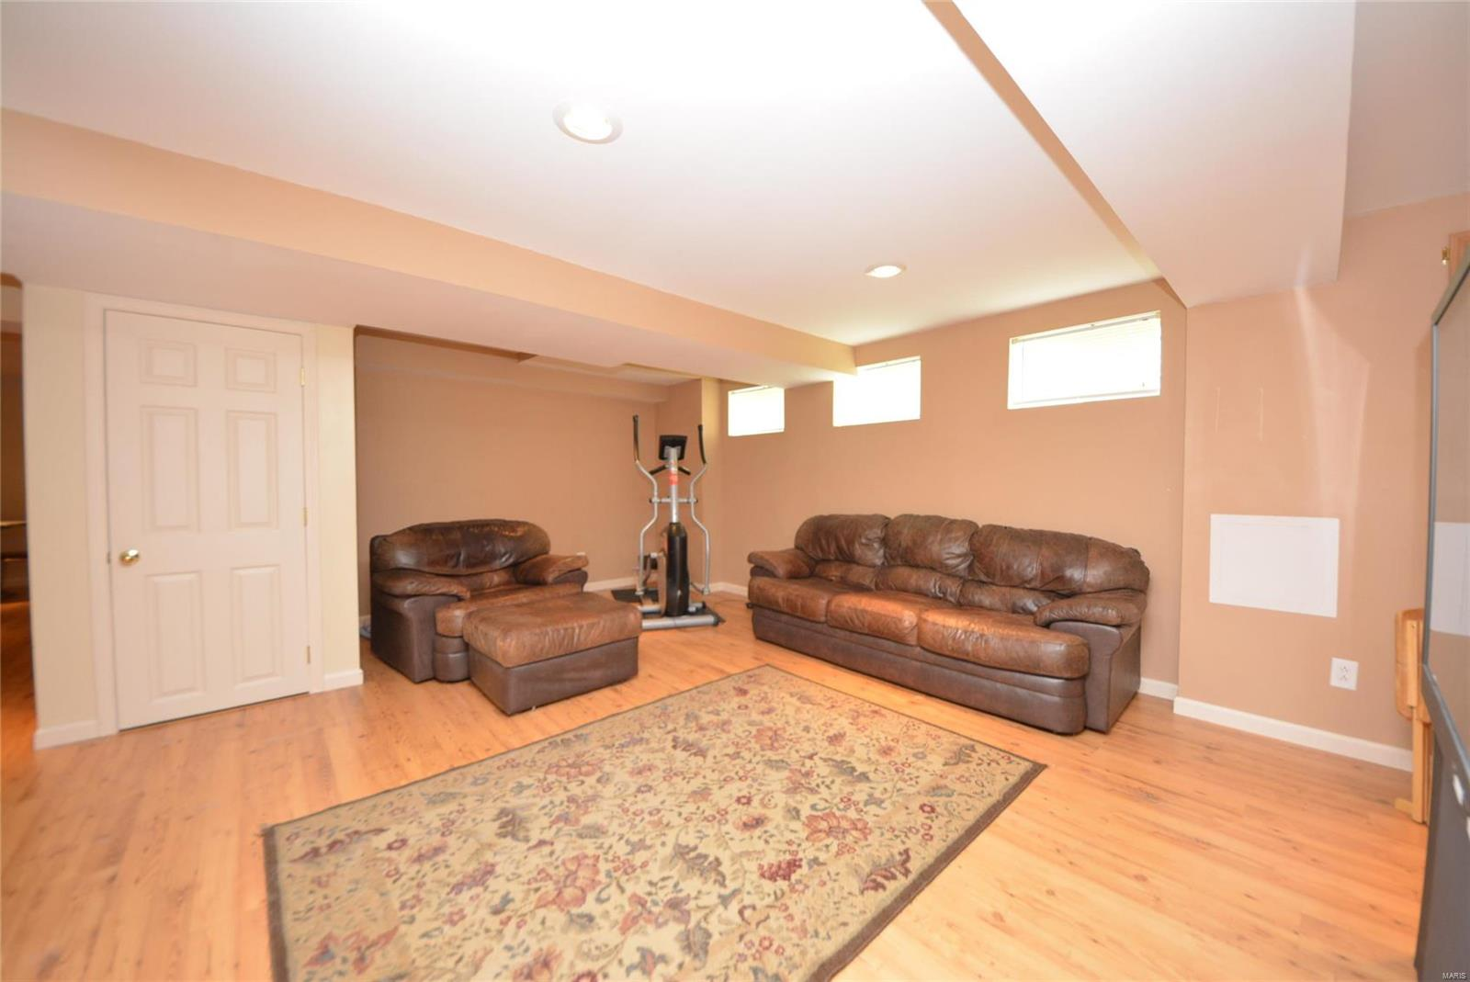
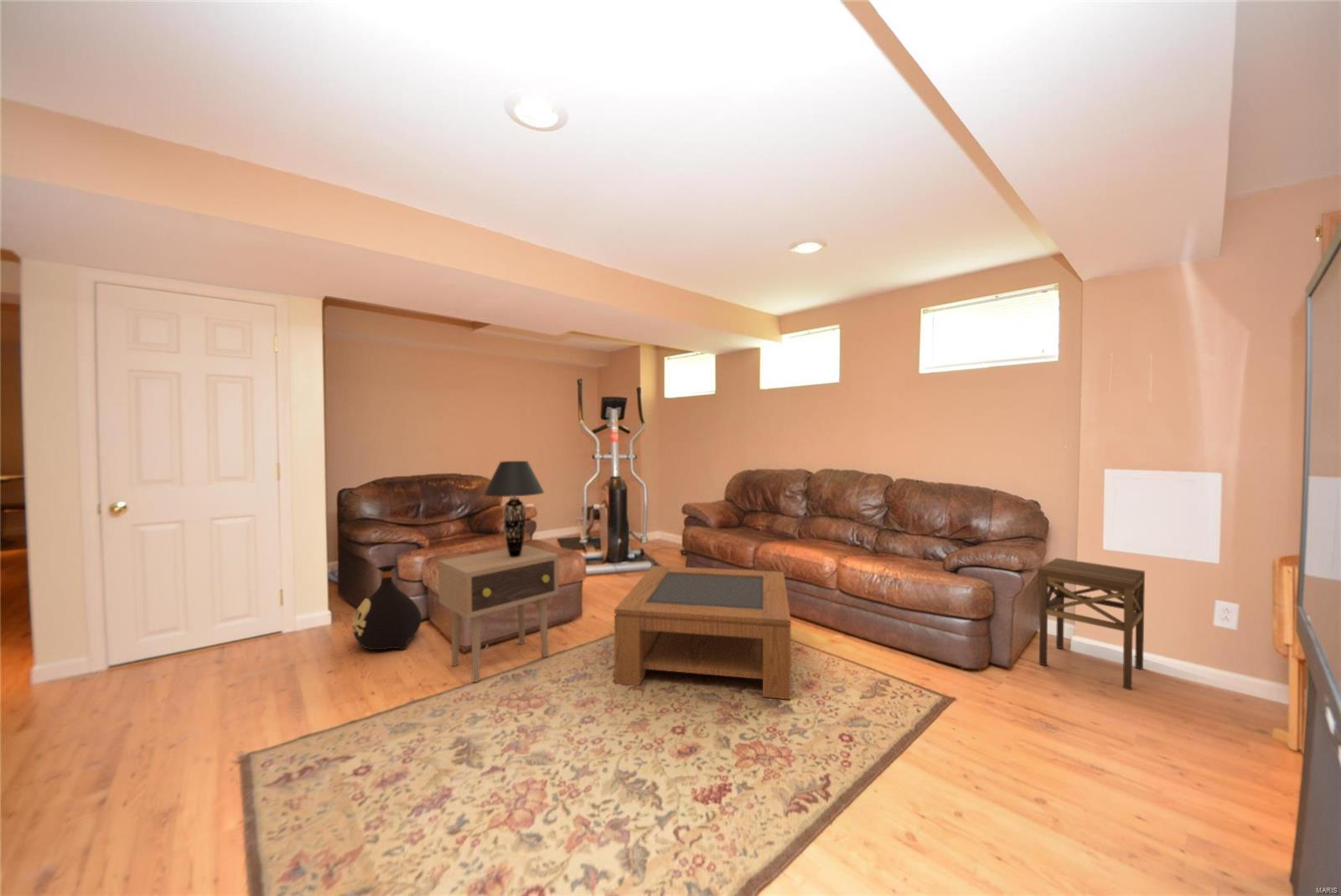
+ bag (387, 603)
+ coffee table (709, 620)
+ table lamp (514, 508)
+ side table (1090, 618)
+ side table (500, 609)
